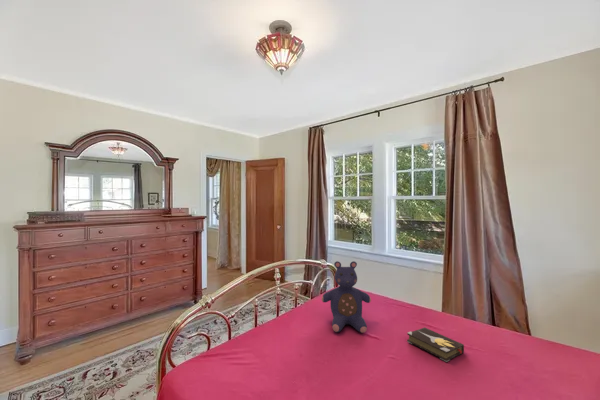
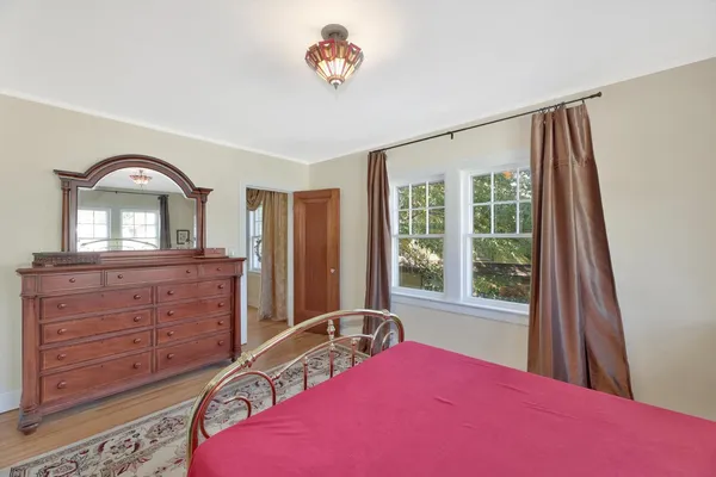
- hardback book (434, 341)
- teddy bear (347, 294)
